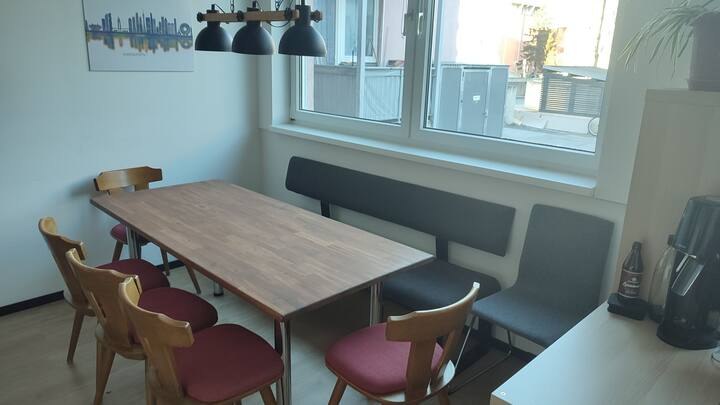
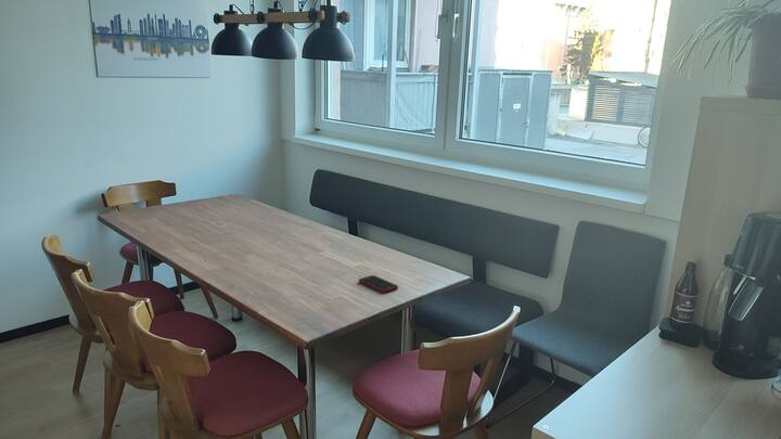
+ cell phone (377, 283)
